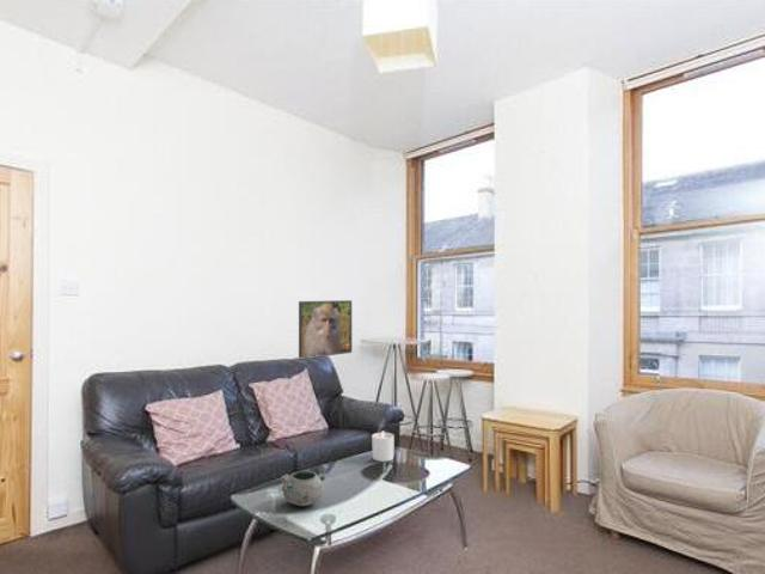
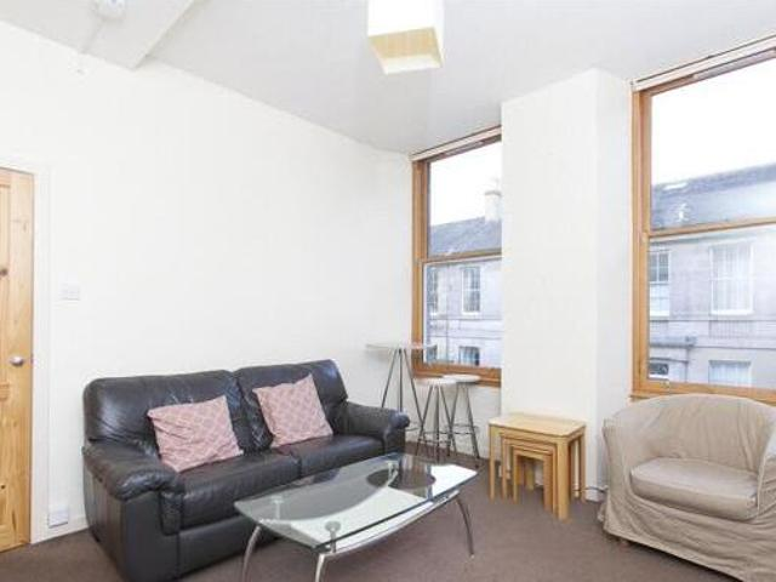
- decorative bowl (304, 484)
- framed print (326, 328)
- candle (382, 444)
